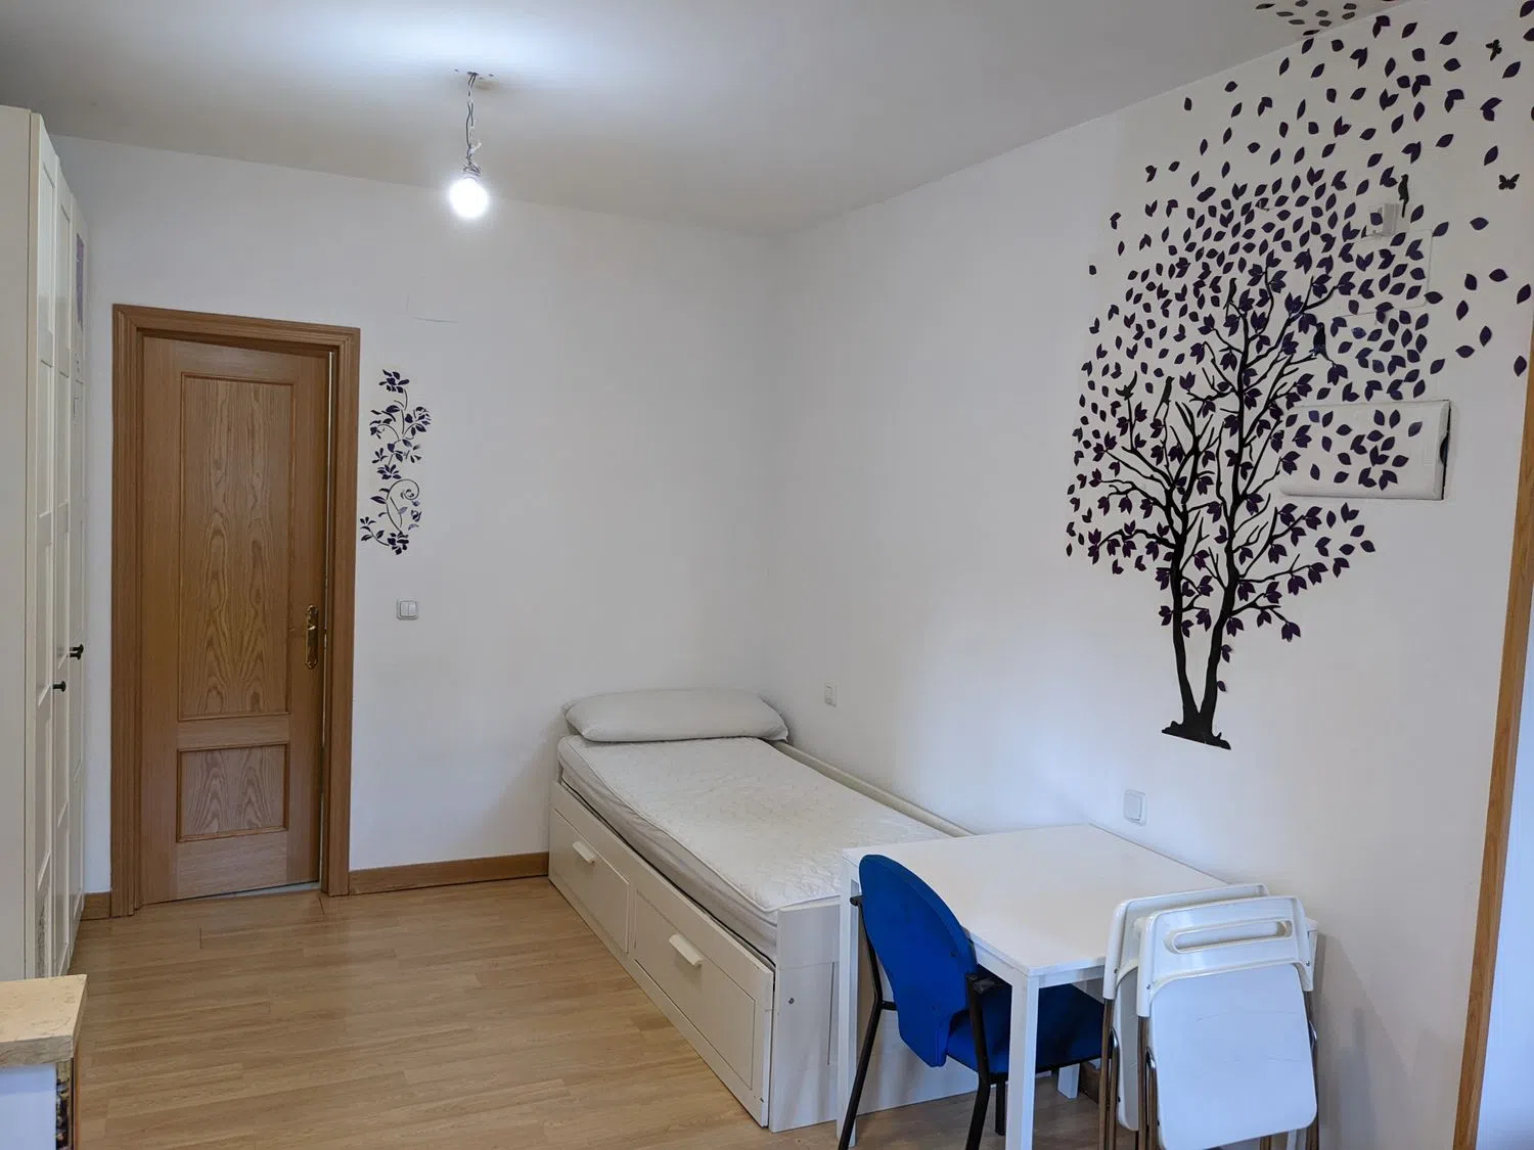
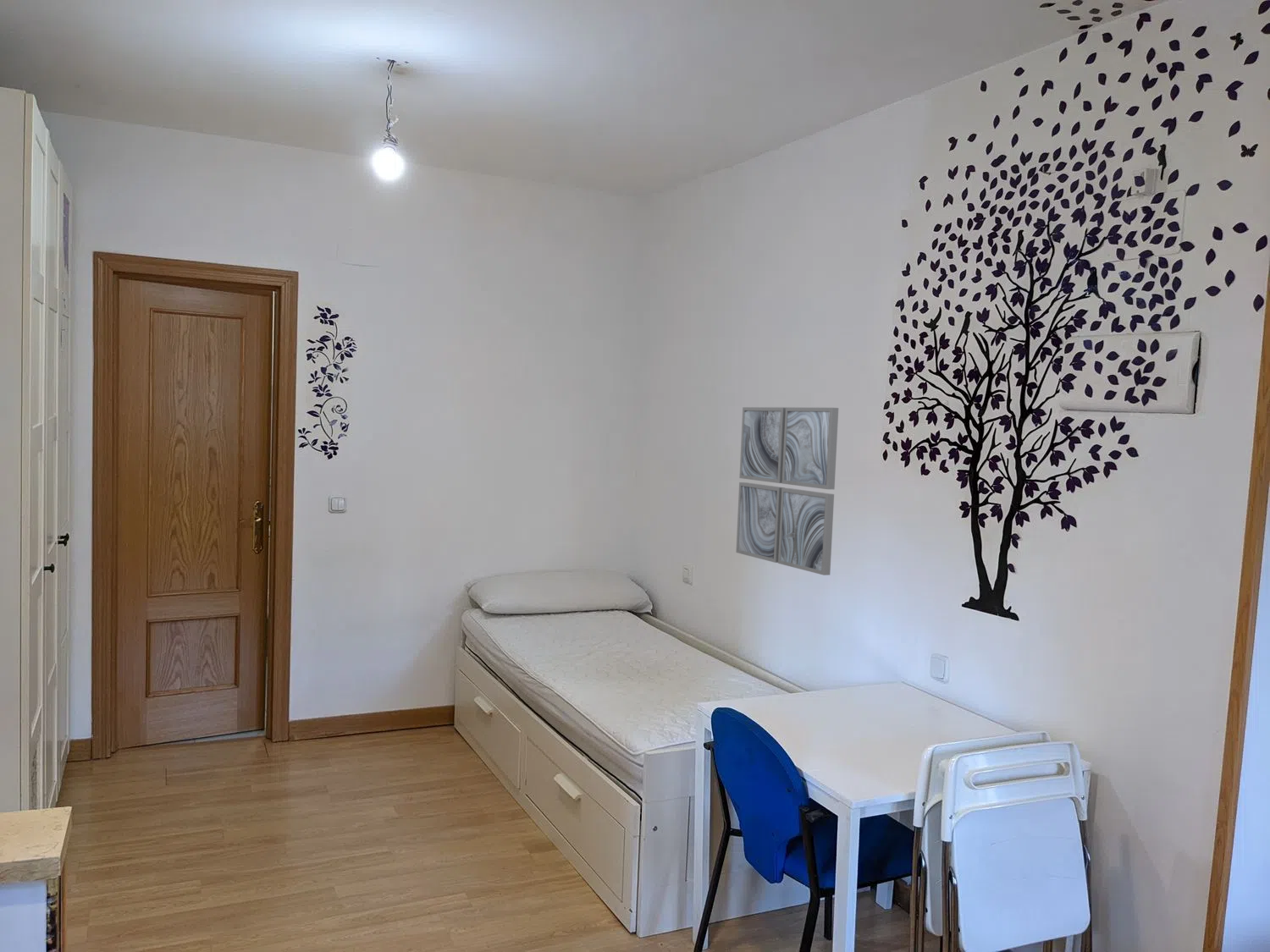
+ wall art (783, 483)
